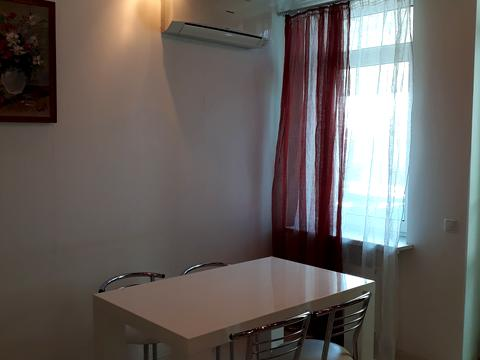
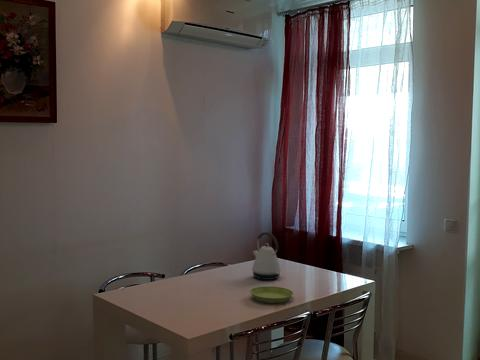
+ kettle (265, 254)
+ saucer (271, 295)
